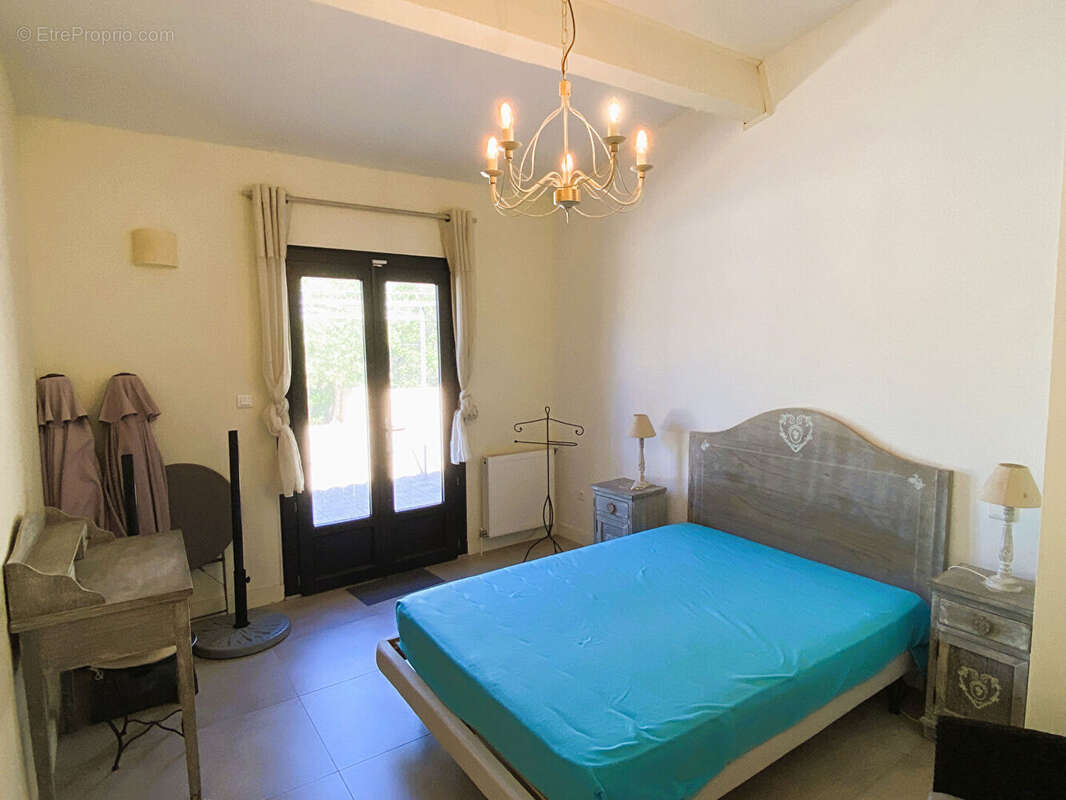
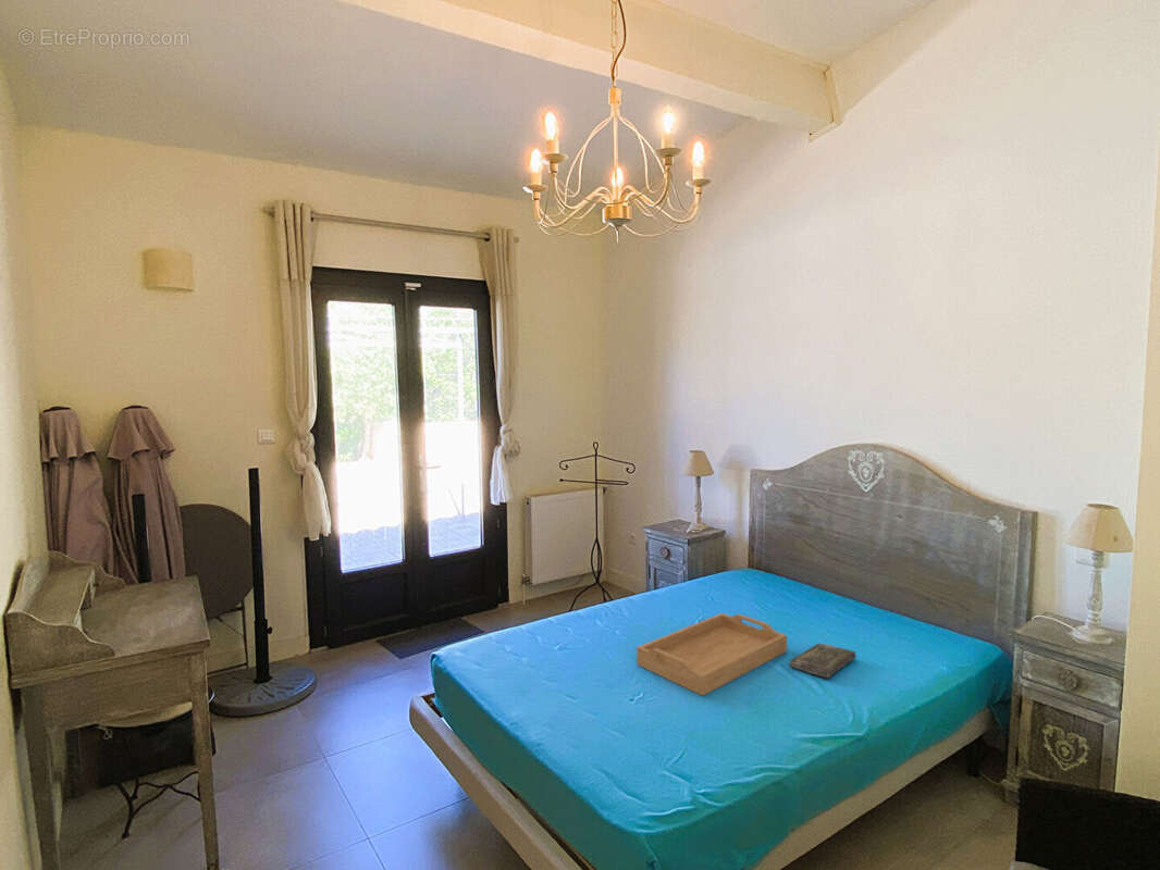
+ book (823, 658)
+ serving tray (713, 646)
